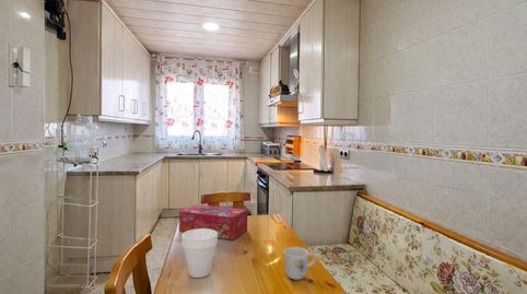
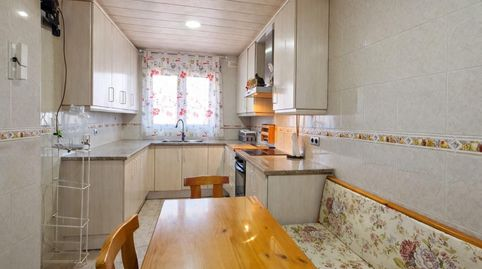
- cup (199, 252)
- mug (300, 262)
- tissue box (213, 220)
